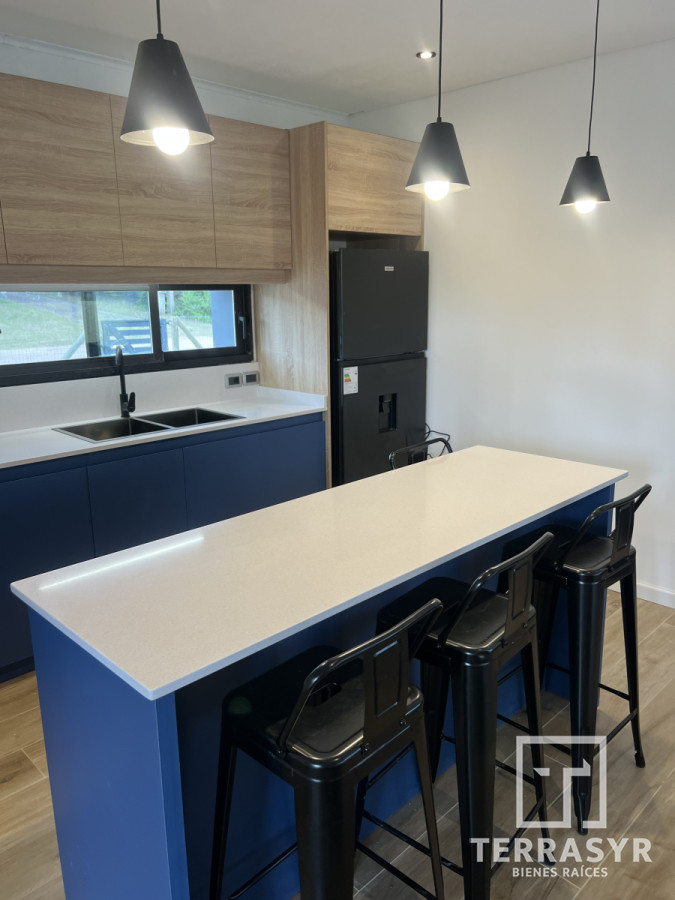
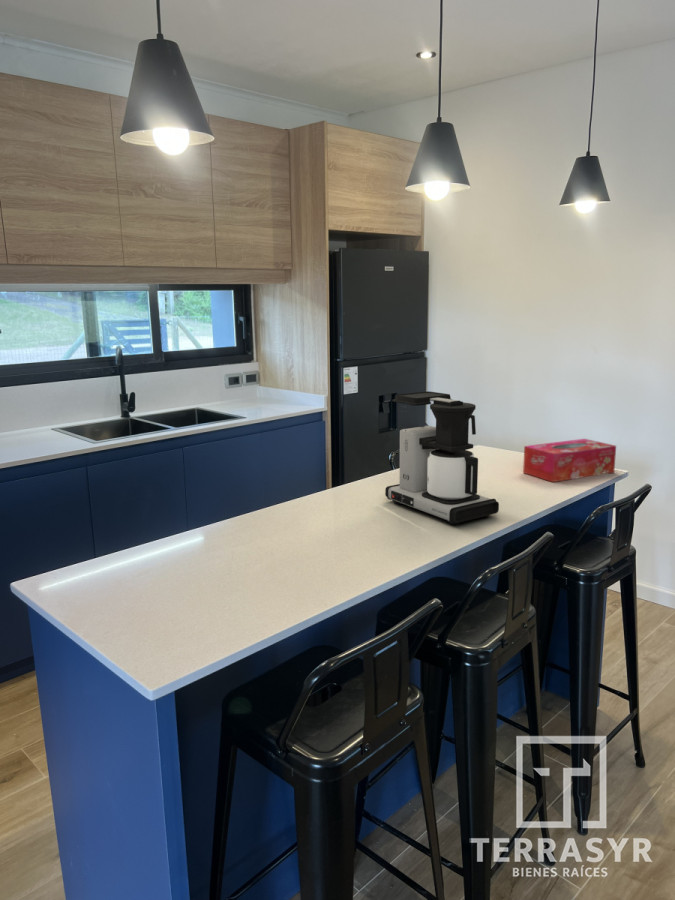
+ tissue box (569, 459)
+ coffee maker (440, 454)
